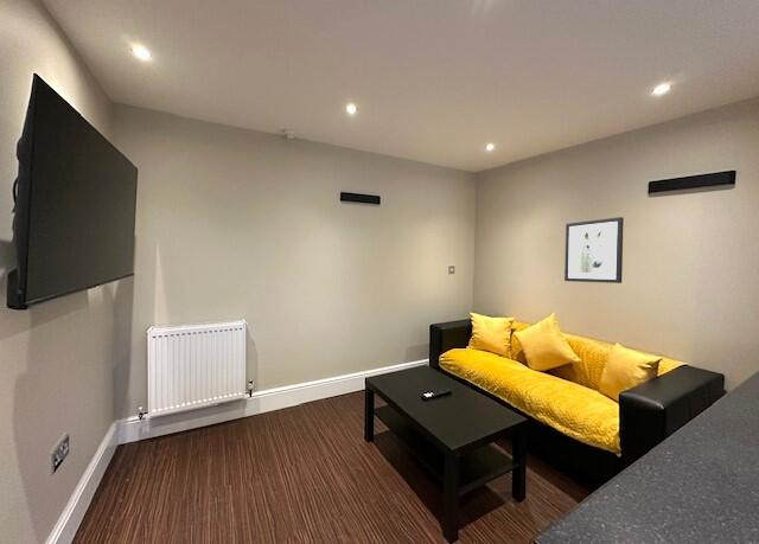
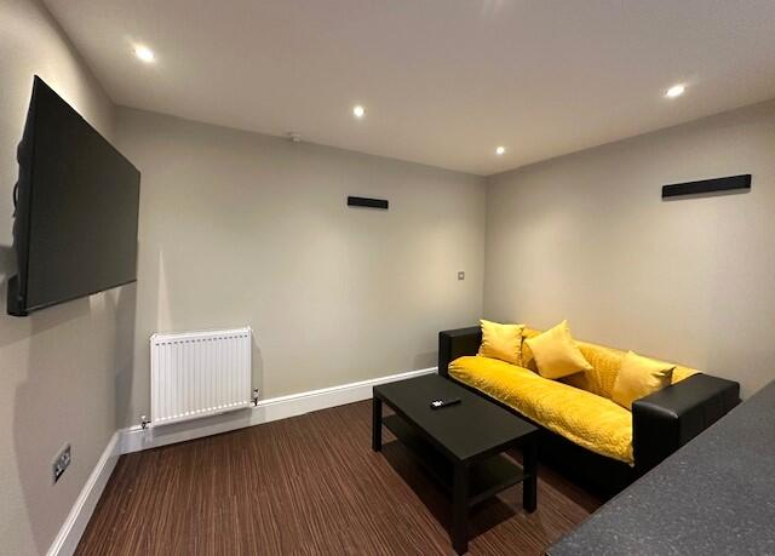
- wall art (592, 251)
